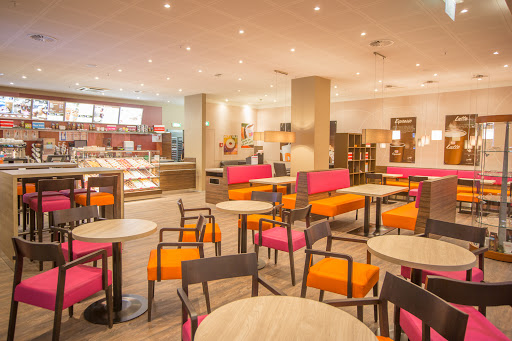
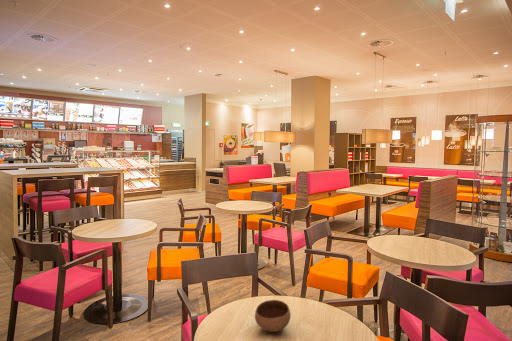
+ bowl (272, 317)
